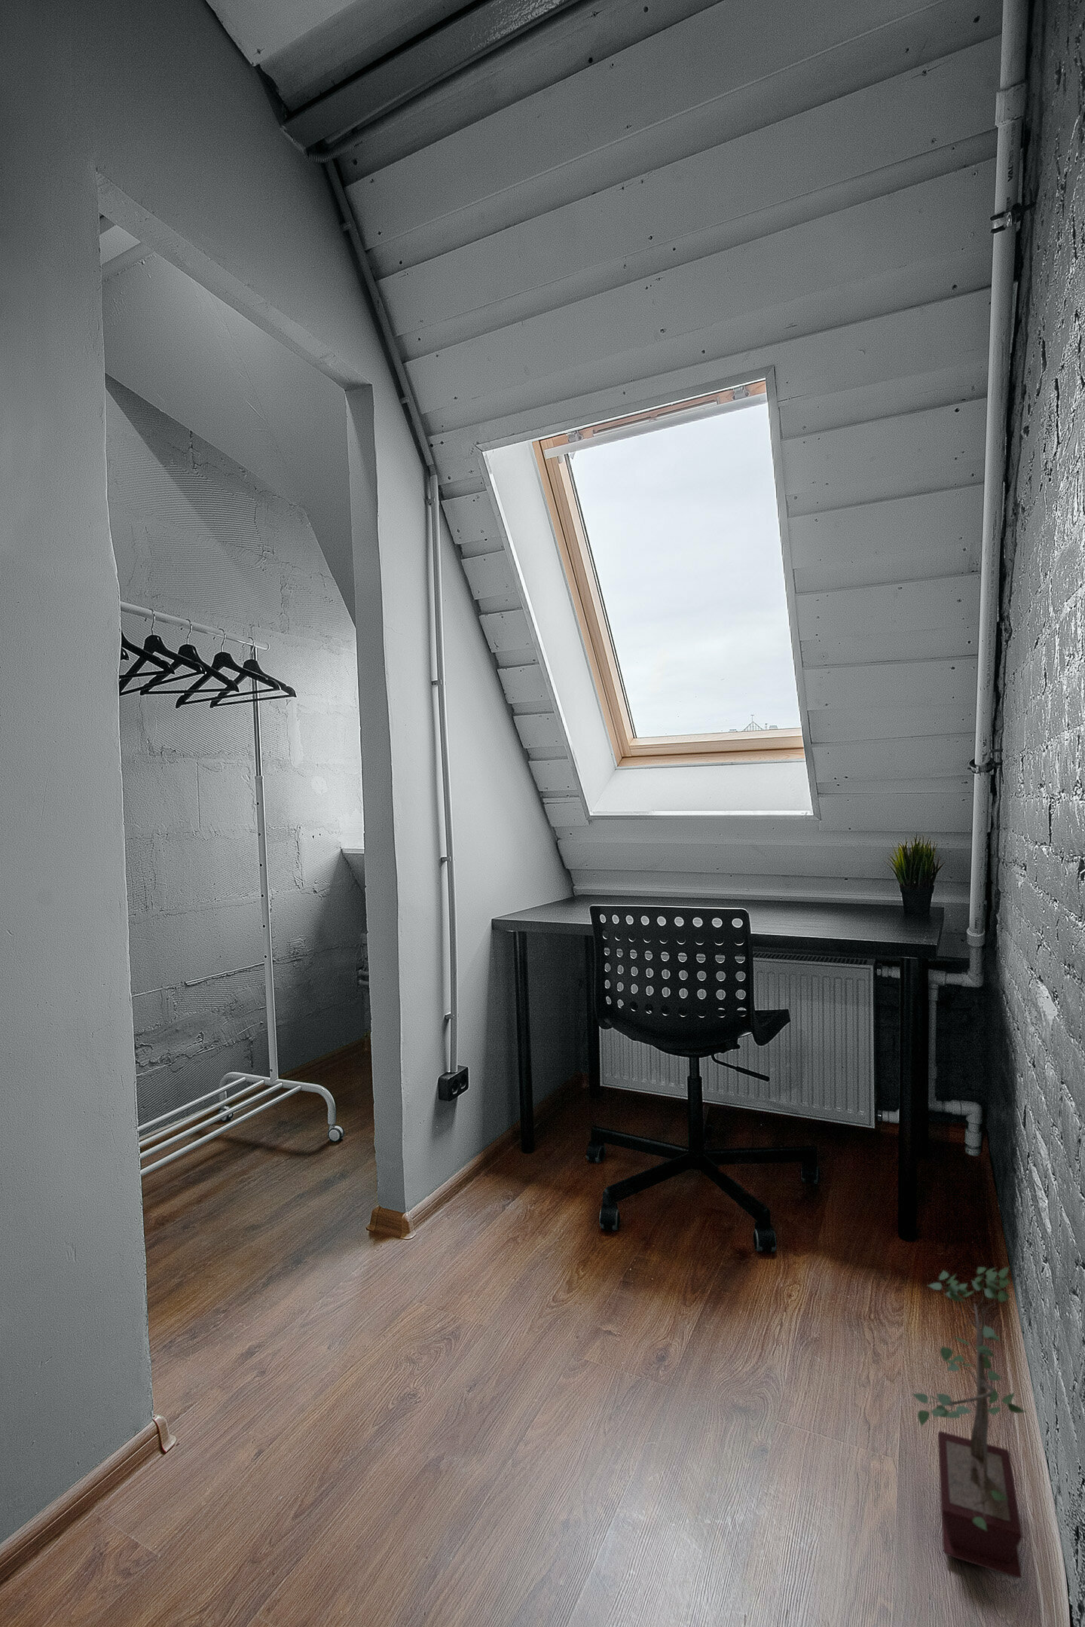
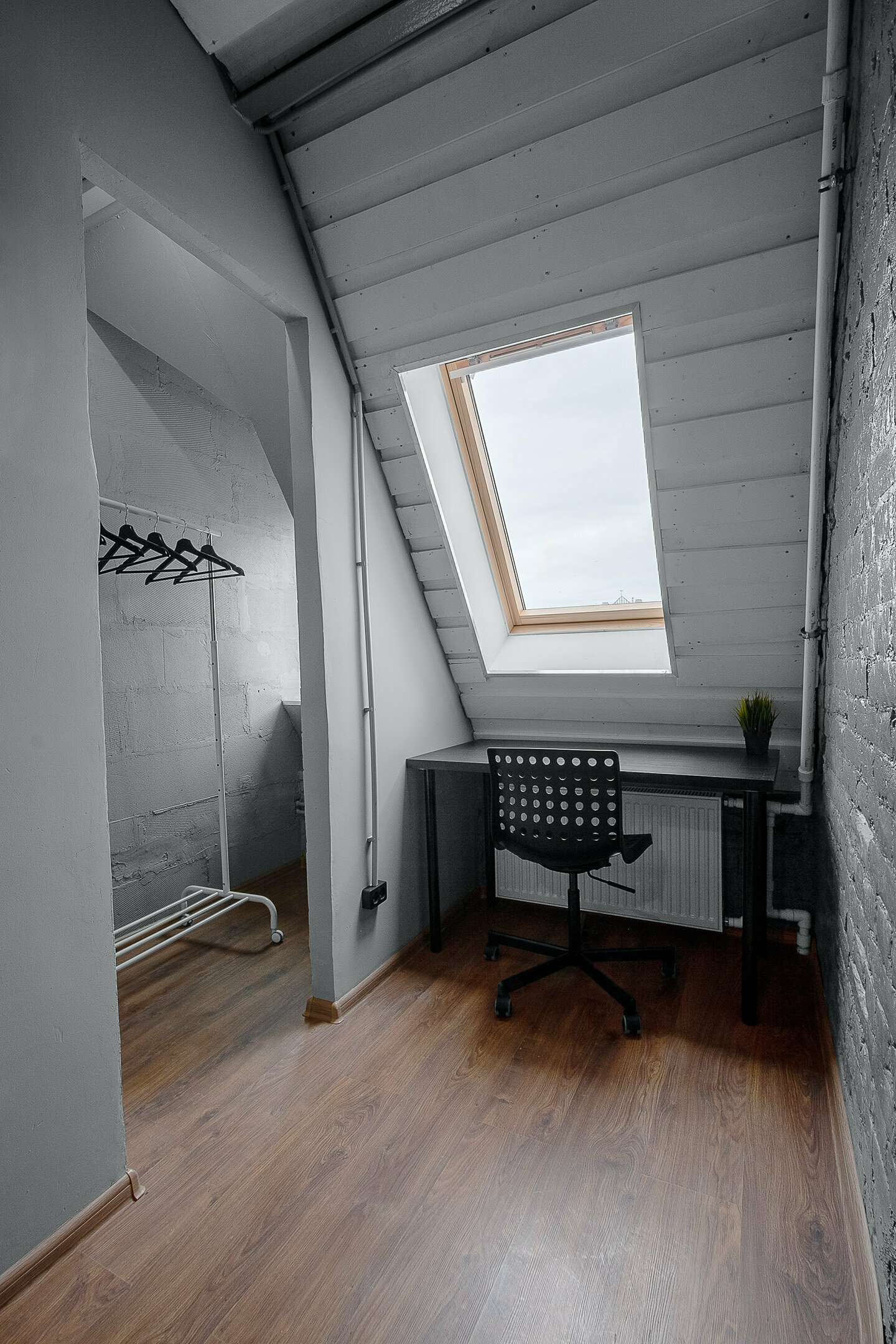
- potted plant (963, 1407)
